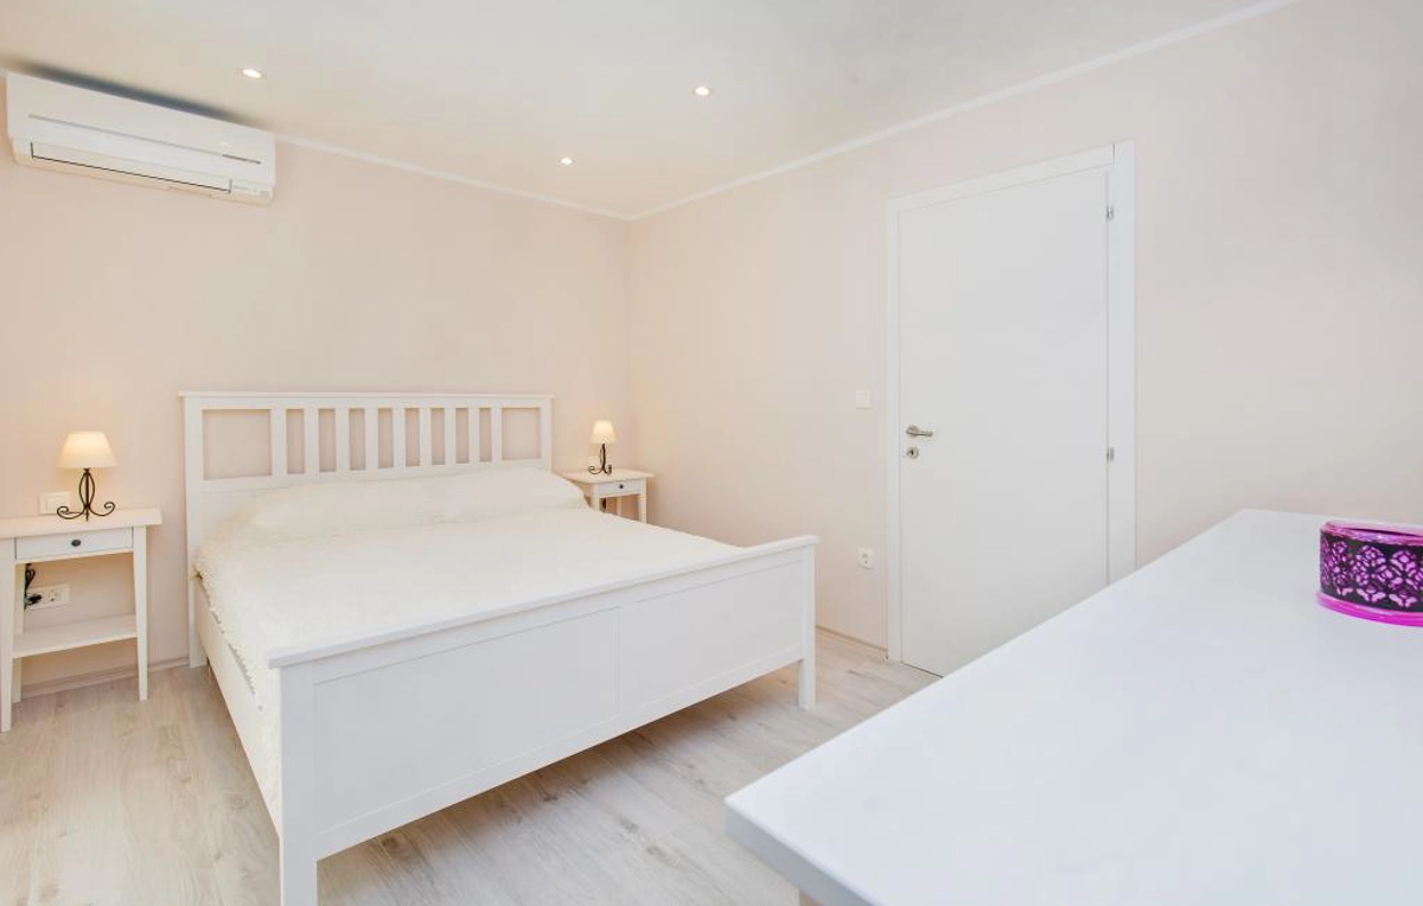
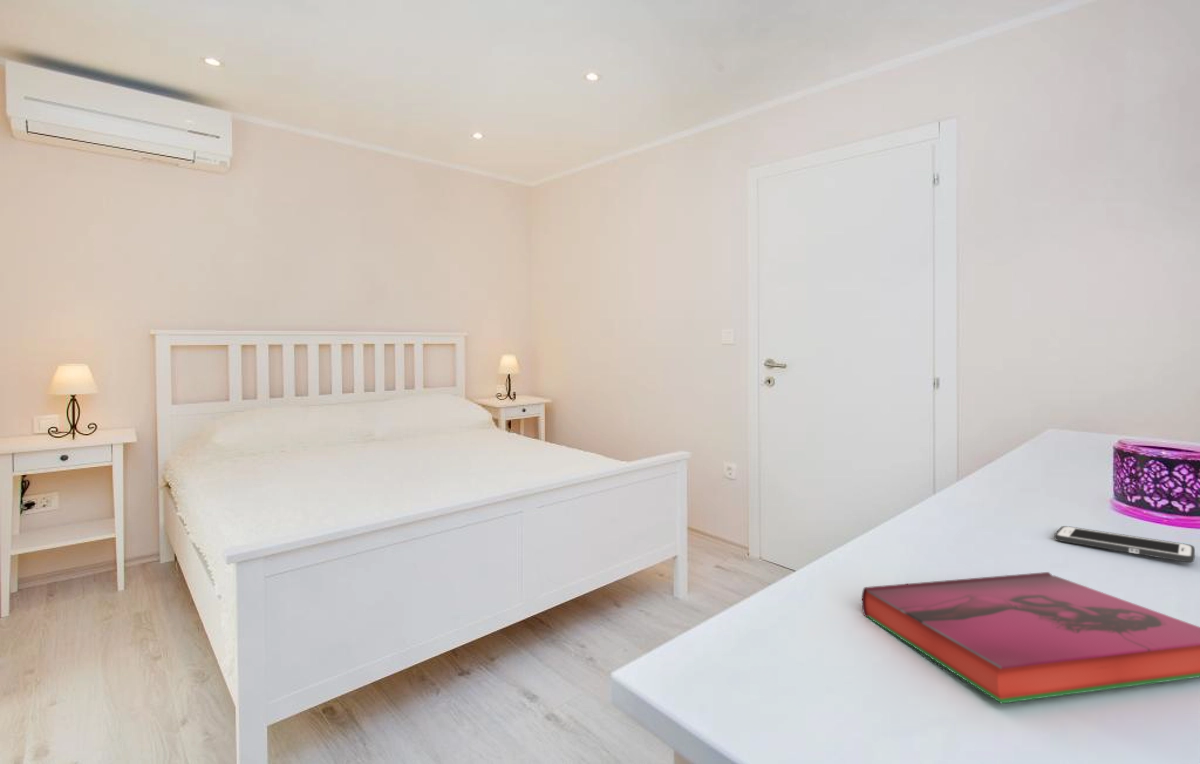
+ cell phone (1121, 542)
+ hardback book (1026, 624)
